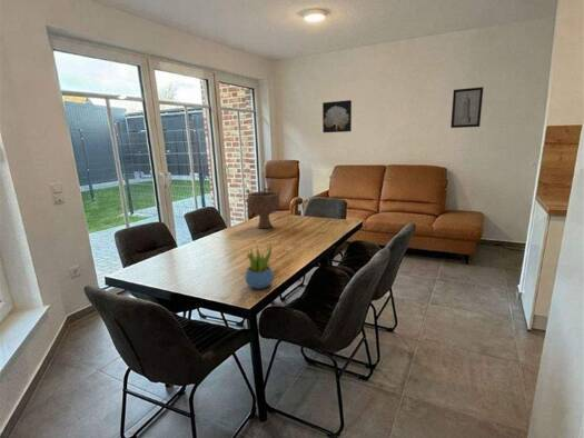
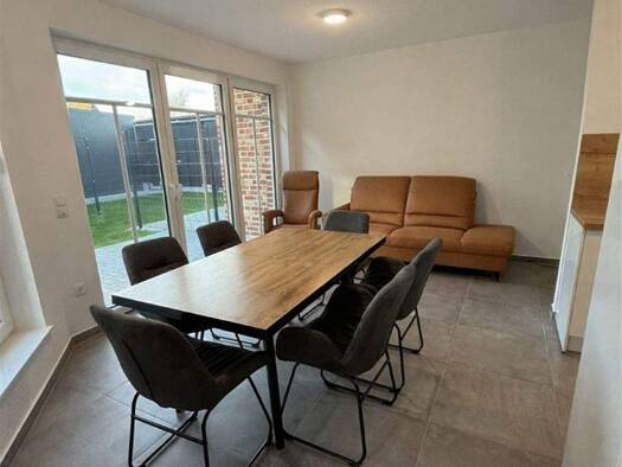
- wall art (336, 117)
- succulent plant (258, 265)
- decorative bowl (264, 207)
- wall art (466, 108)
